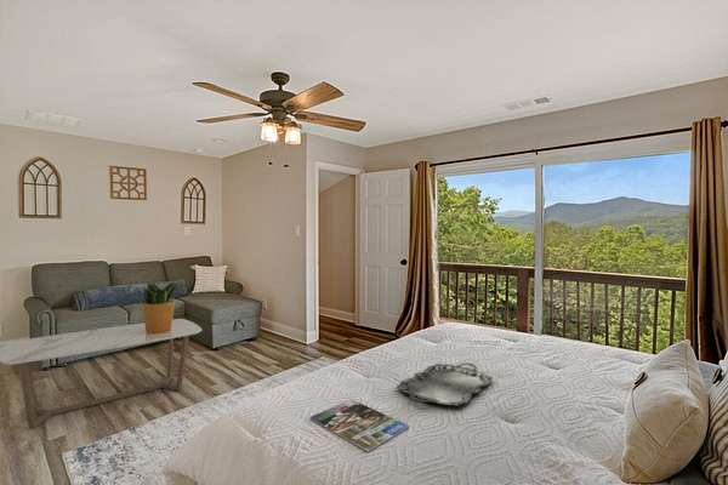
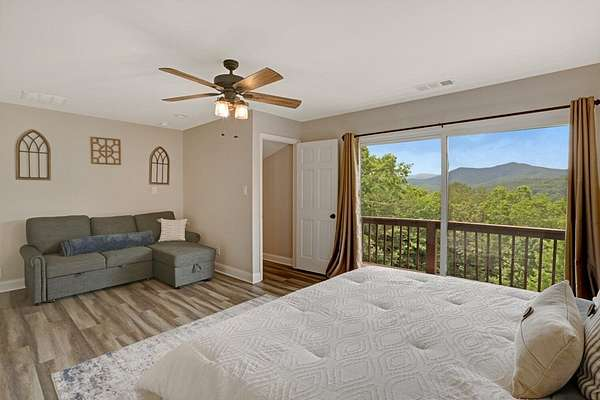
- serving tray (445, 382)
- potted plant (160, 304)
- coffee table (106, 349)
- magazine (358, 421)
